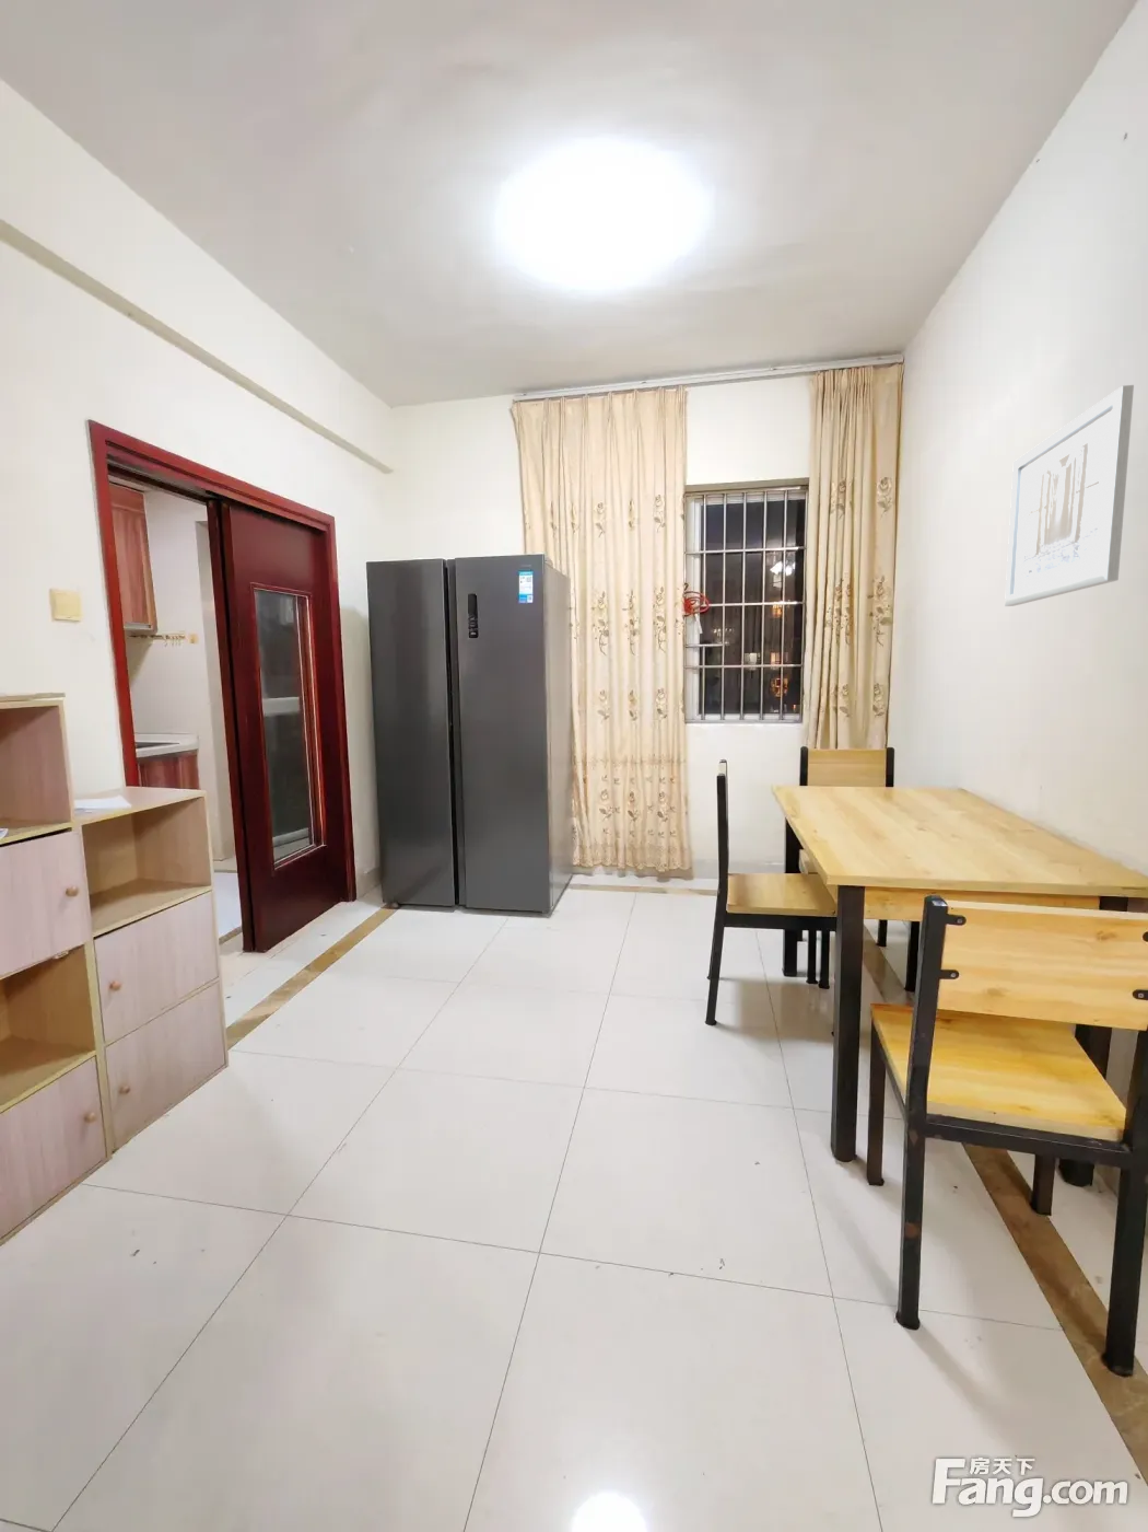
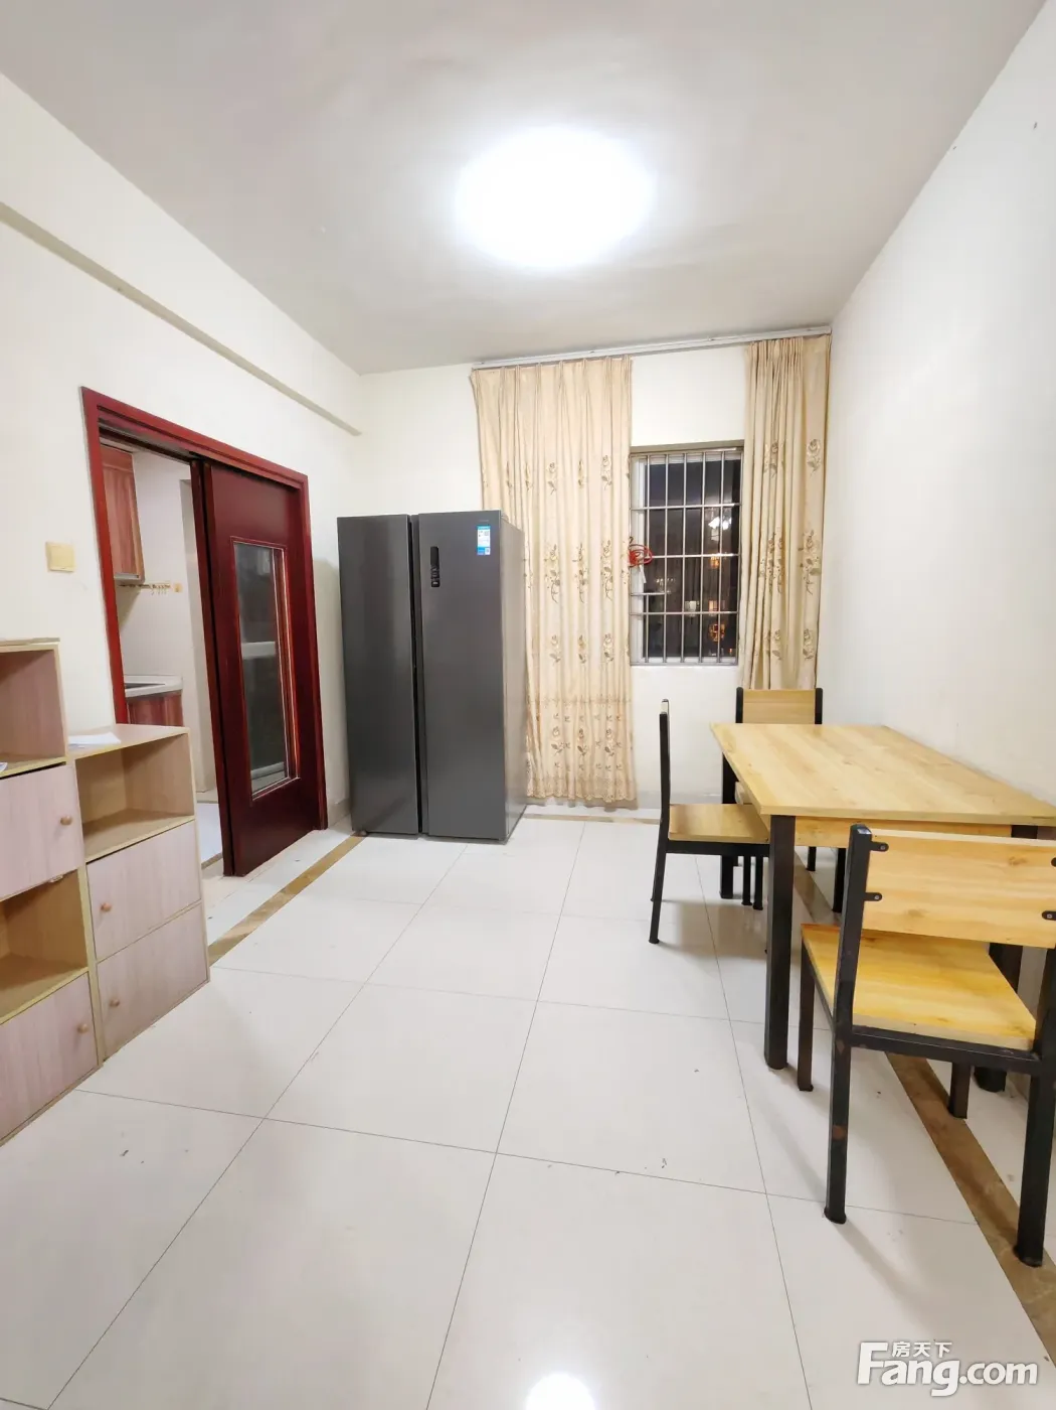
- wall art (1059, 513)
